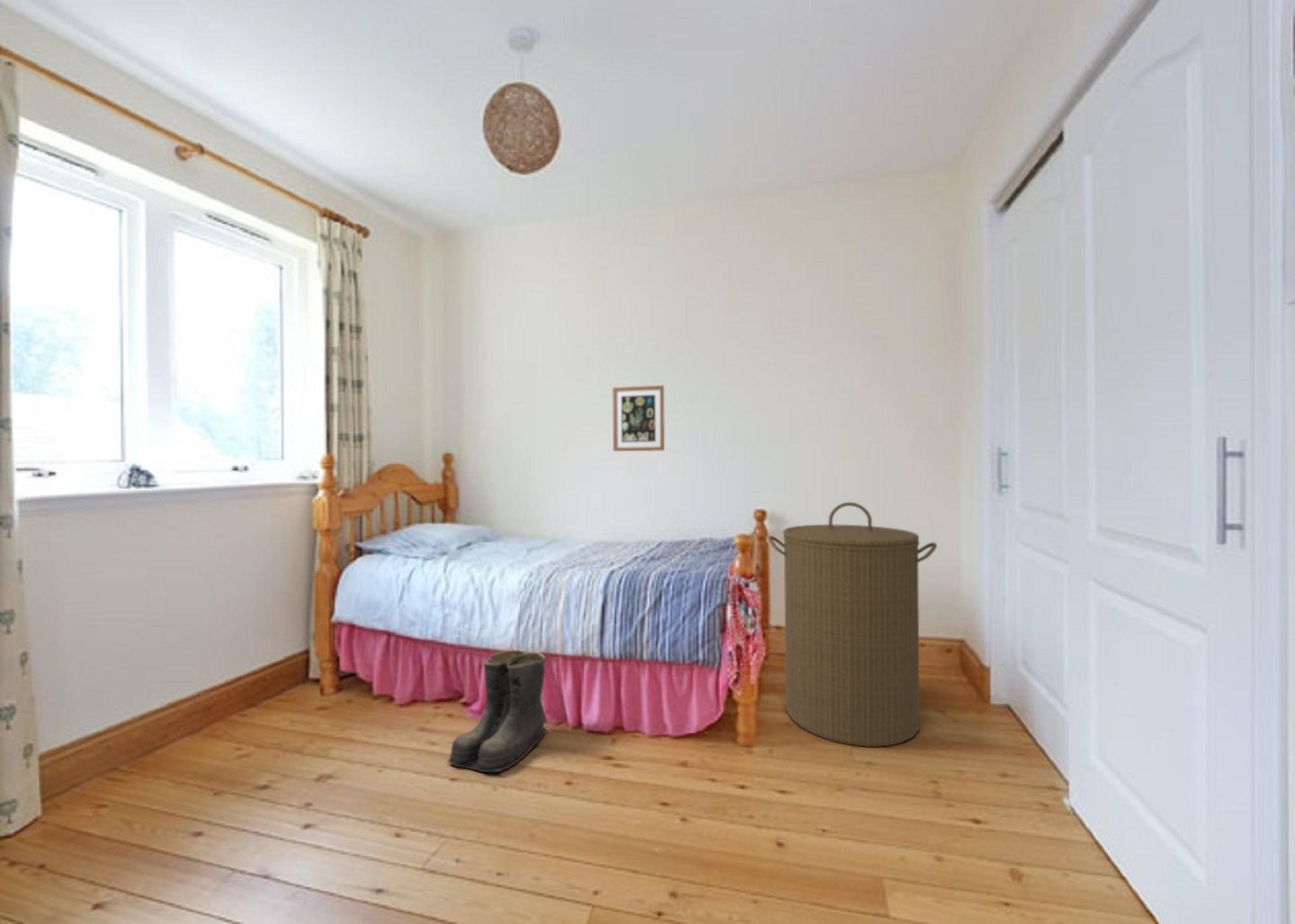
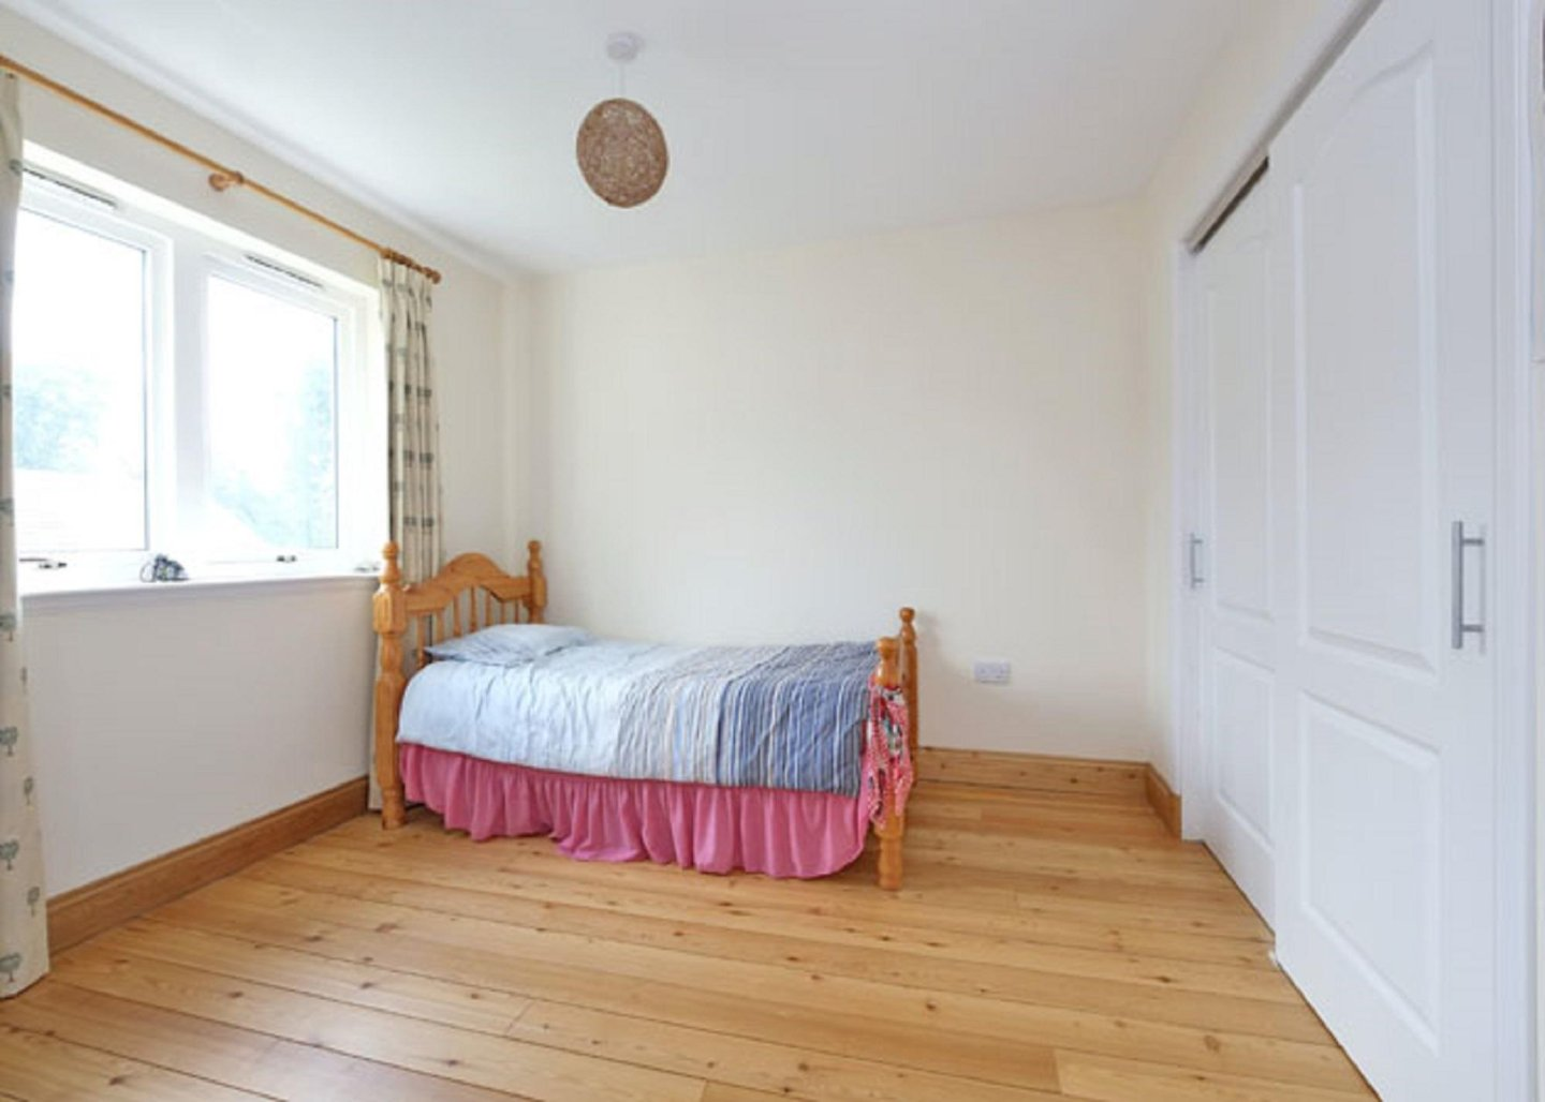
- boots (501, 705)
- wall art (638, 418)
- laundry hamper (848, 609)
